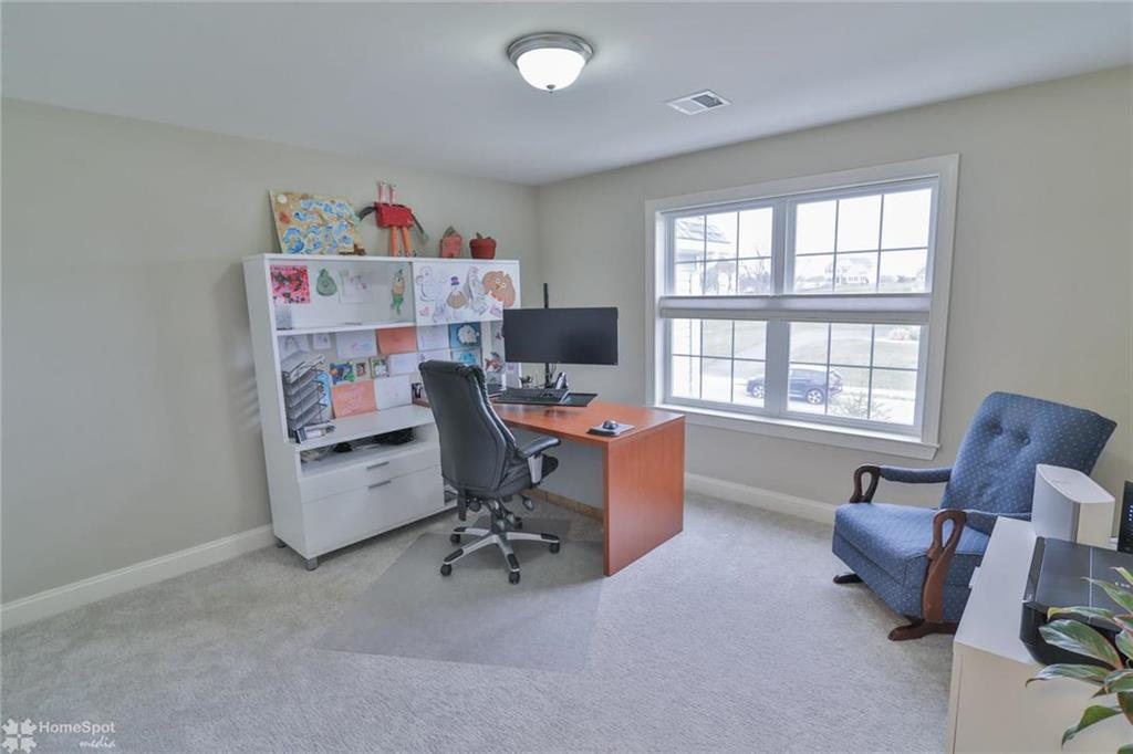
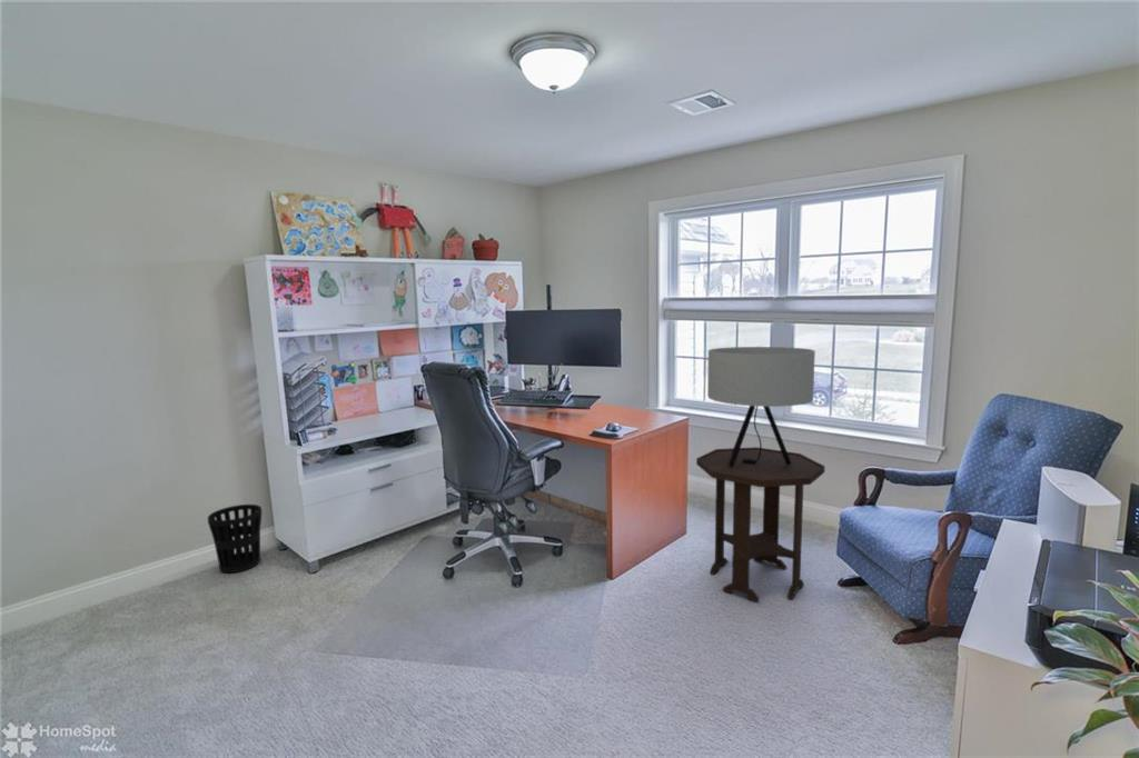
+ side table (763, 521)
+ wastebasket (237, 538)
+ table lamp (759, 405)
